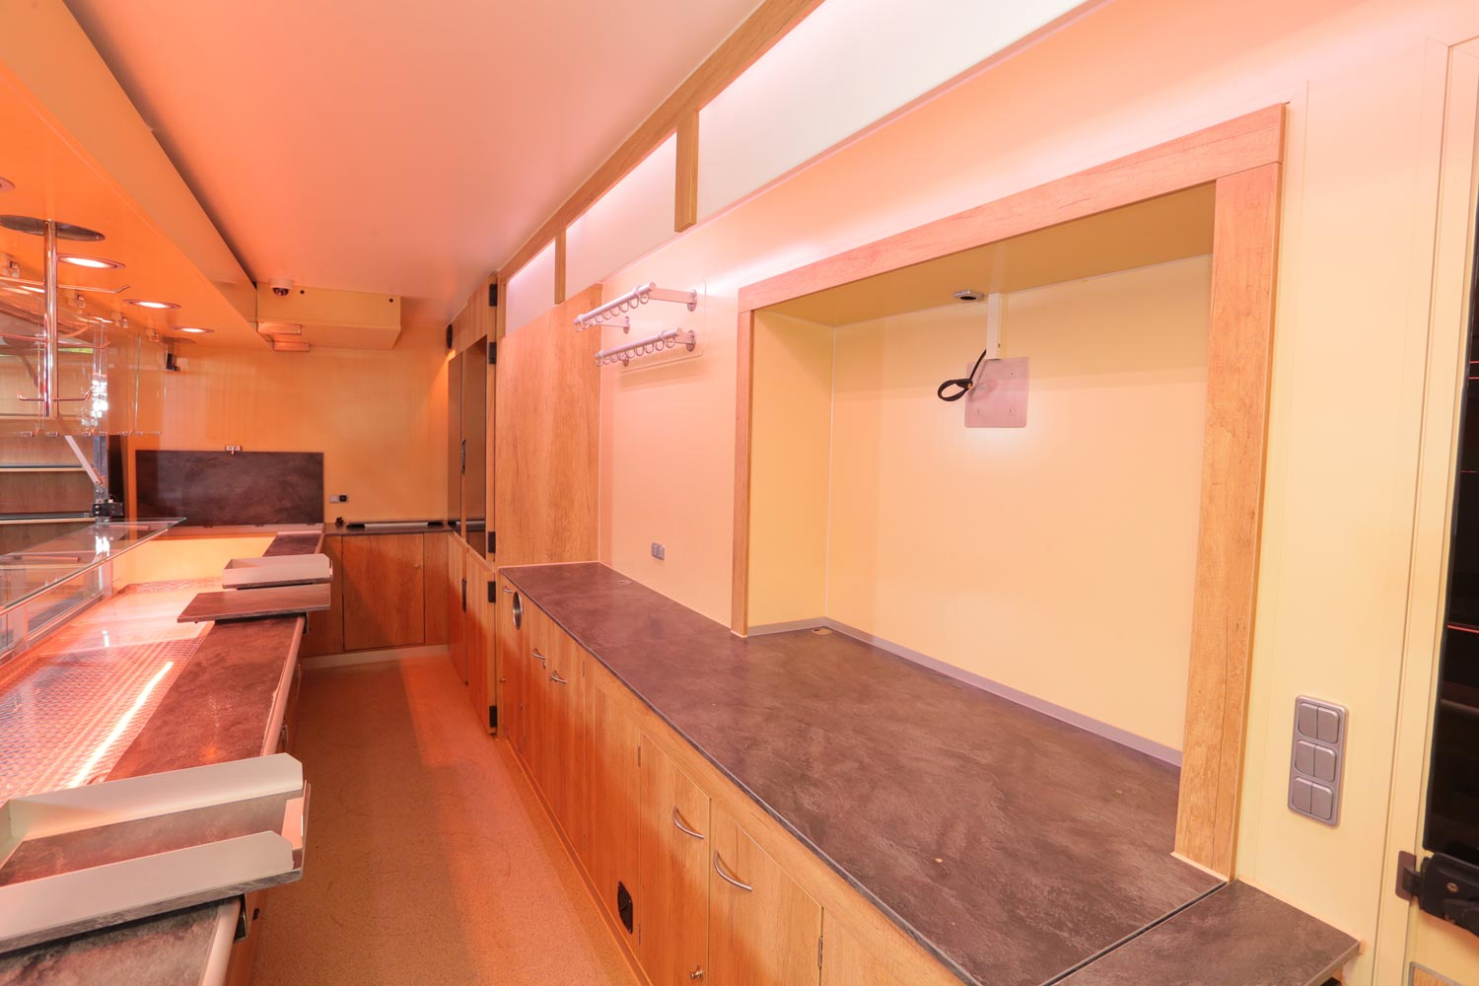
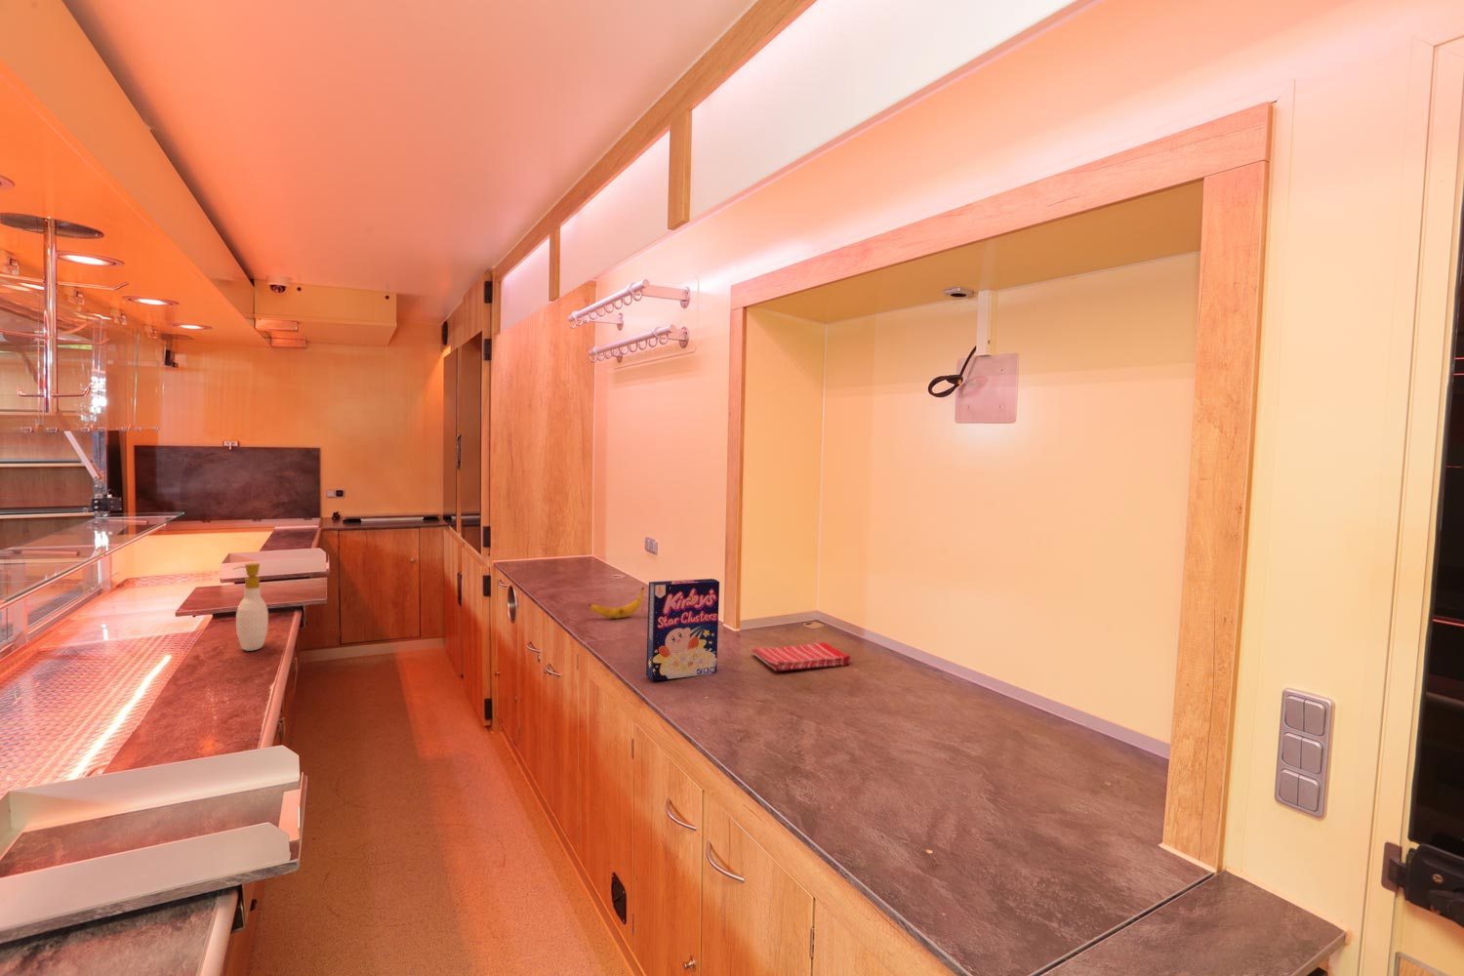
+ banana (615, 607)
+ cereal box (682, 627)
+ soap bottle (249, 606)
+ dish towel (801, 655)
